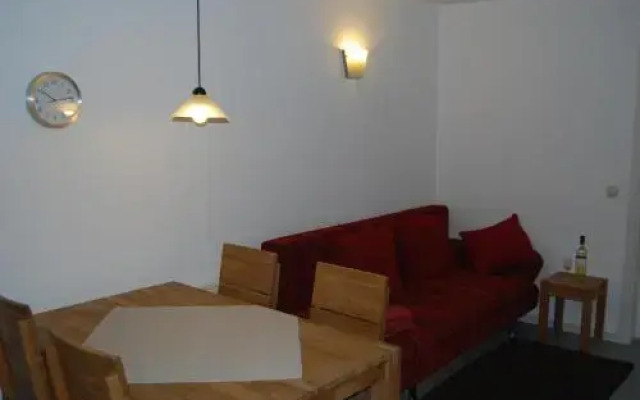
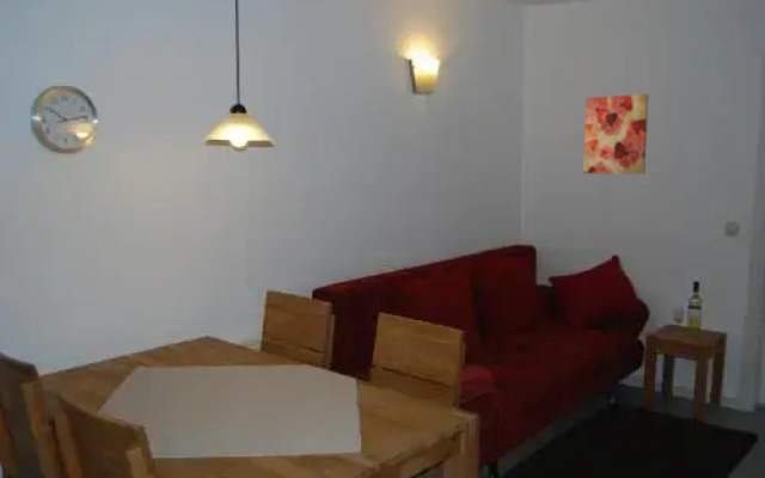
+ wall art (614, 135)
